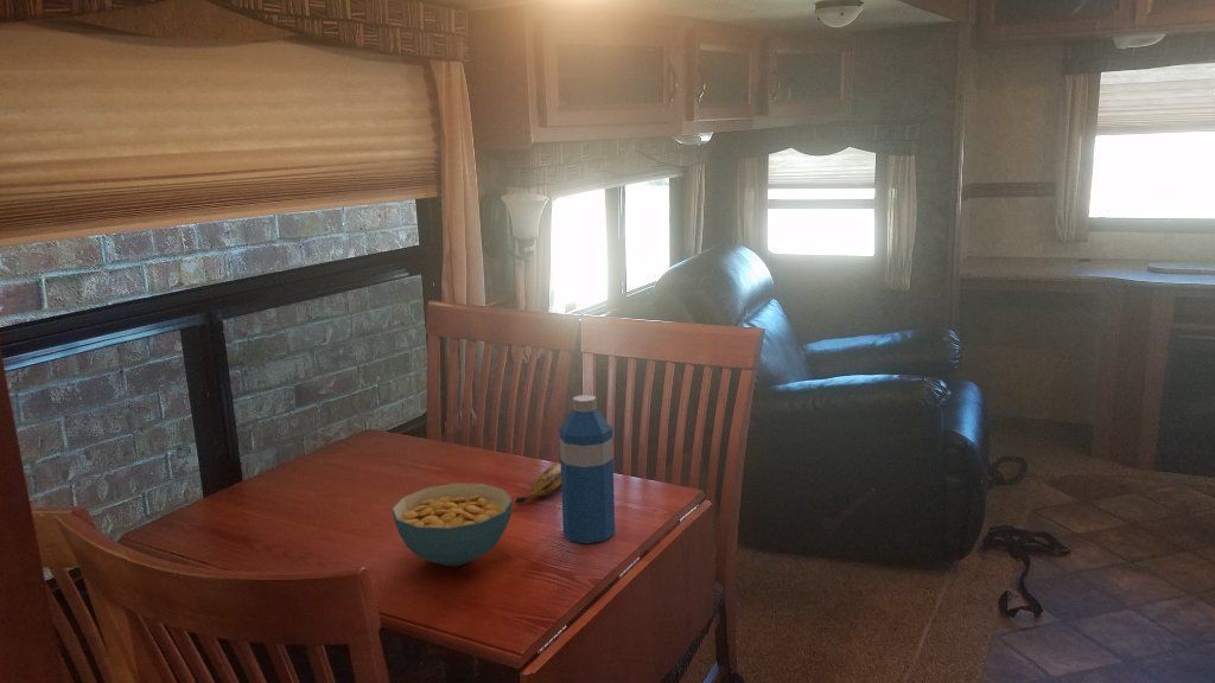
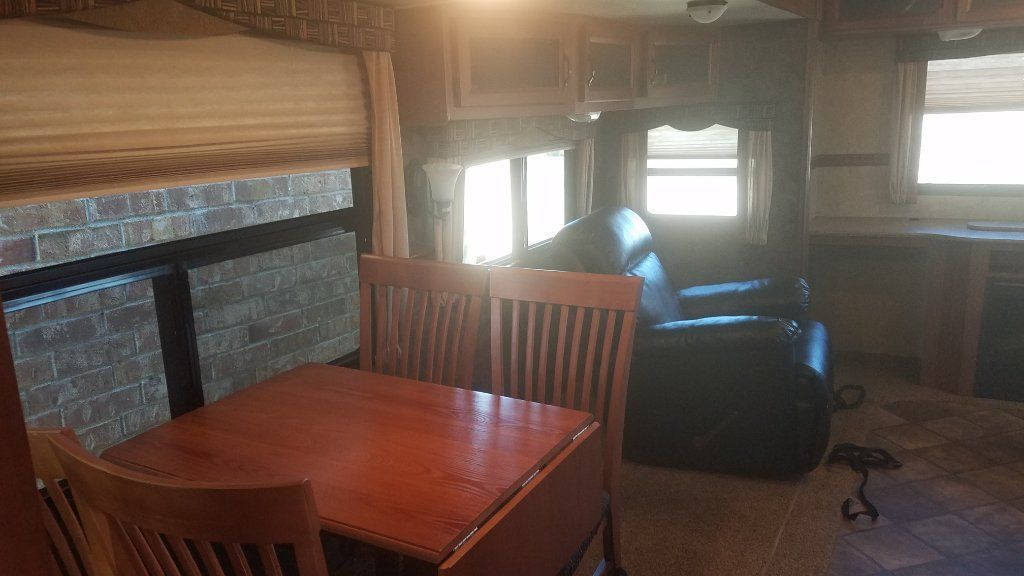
- water bottle (586, 466)
- cereal bowl (453, 531)
- banana (548, 479)
